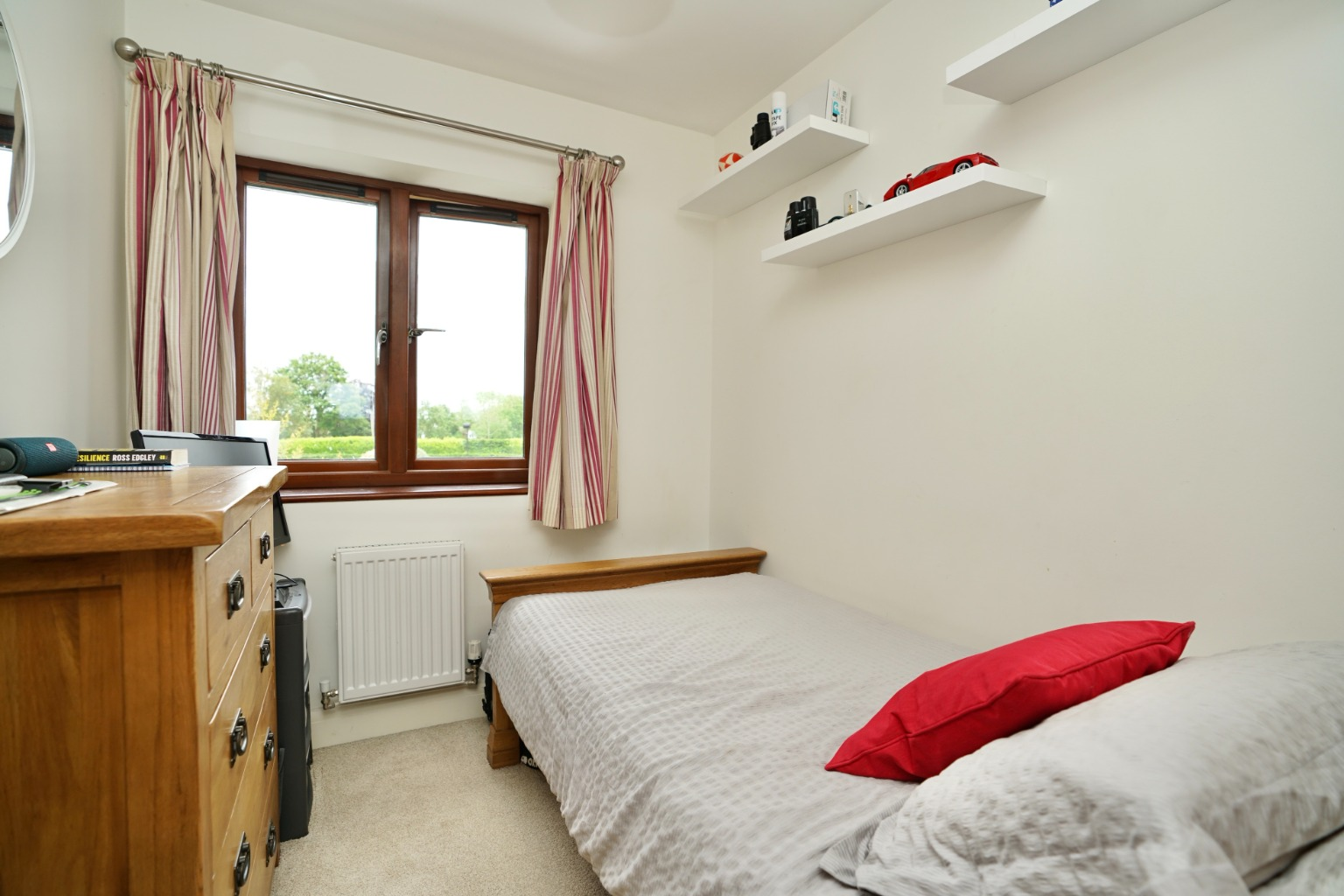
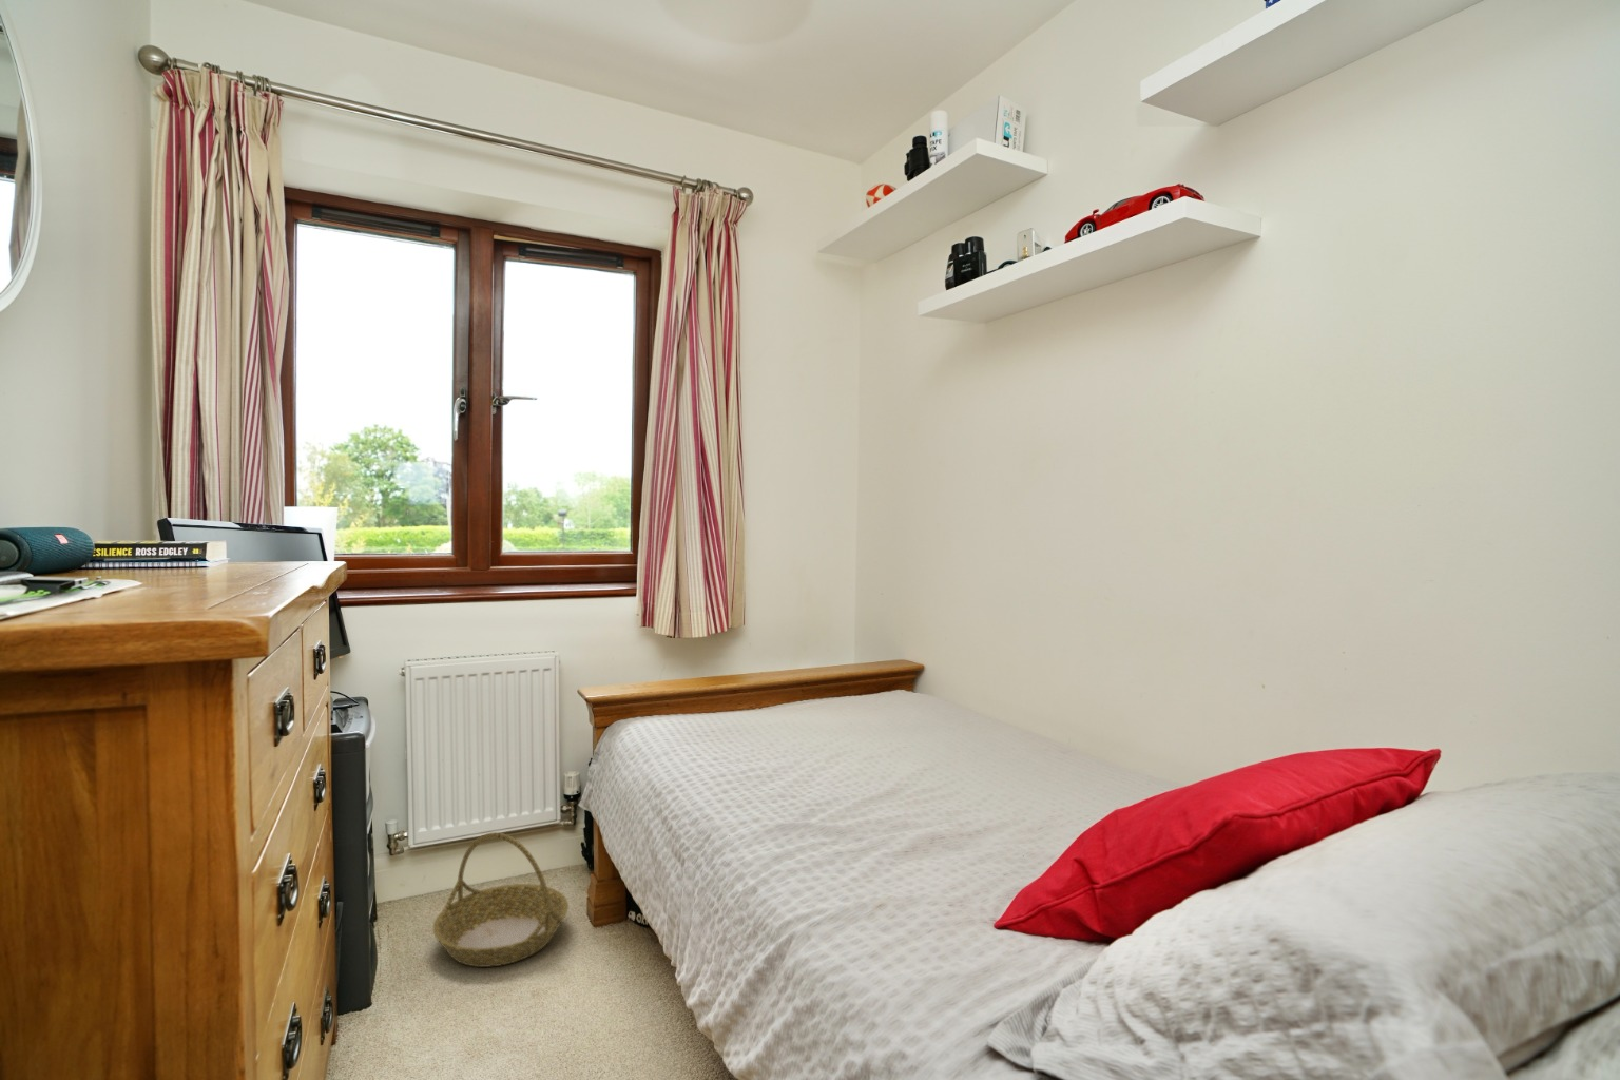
+ basket (501, 887)
